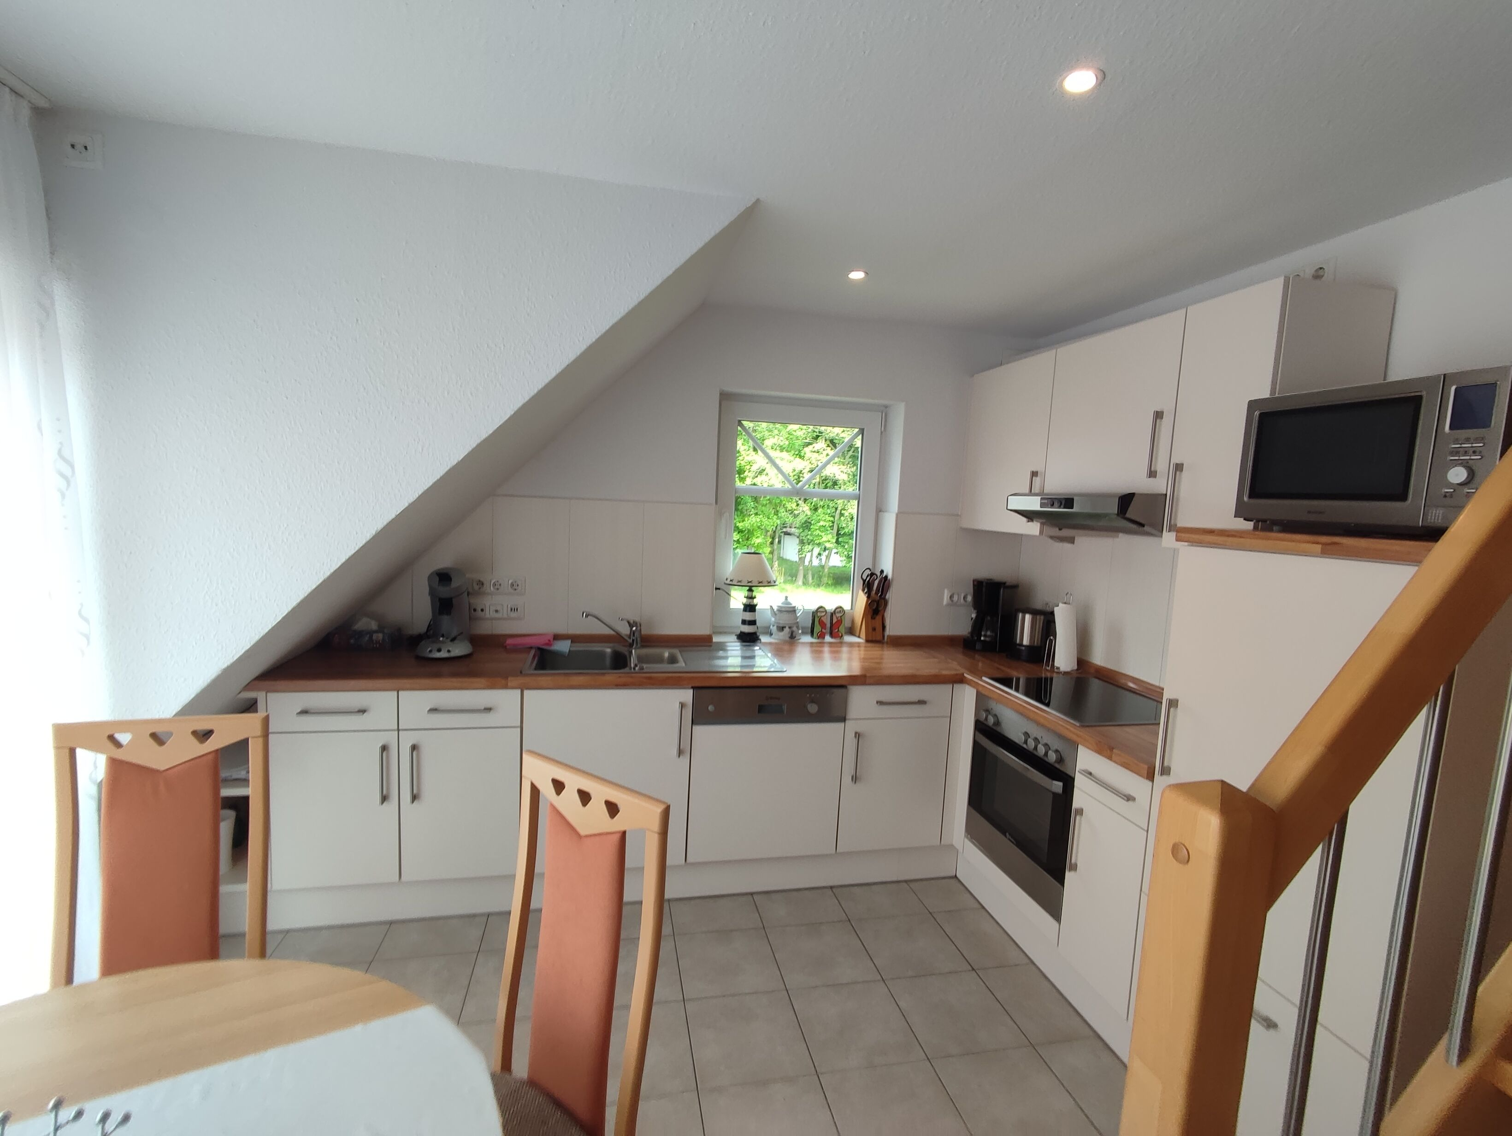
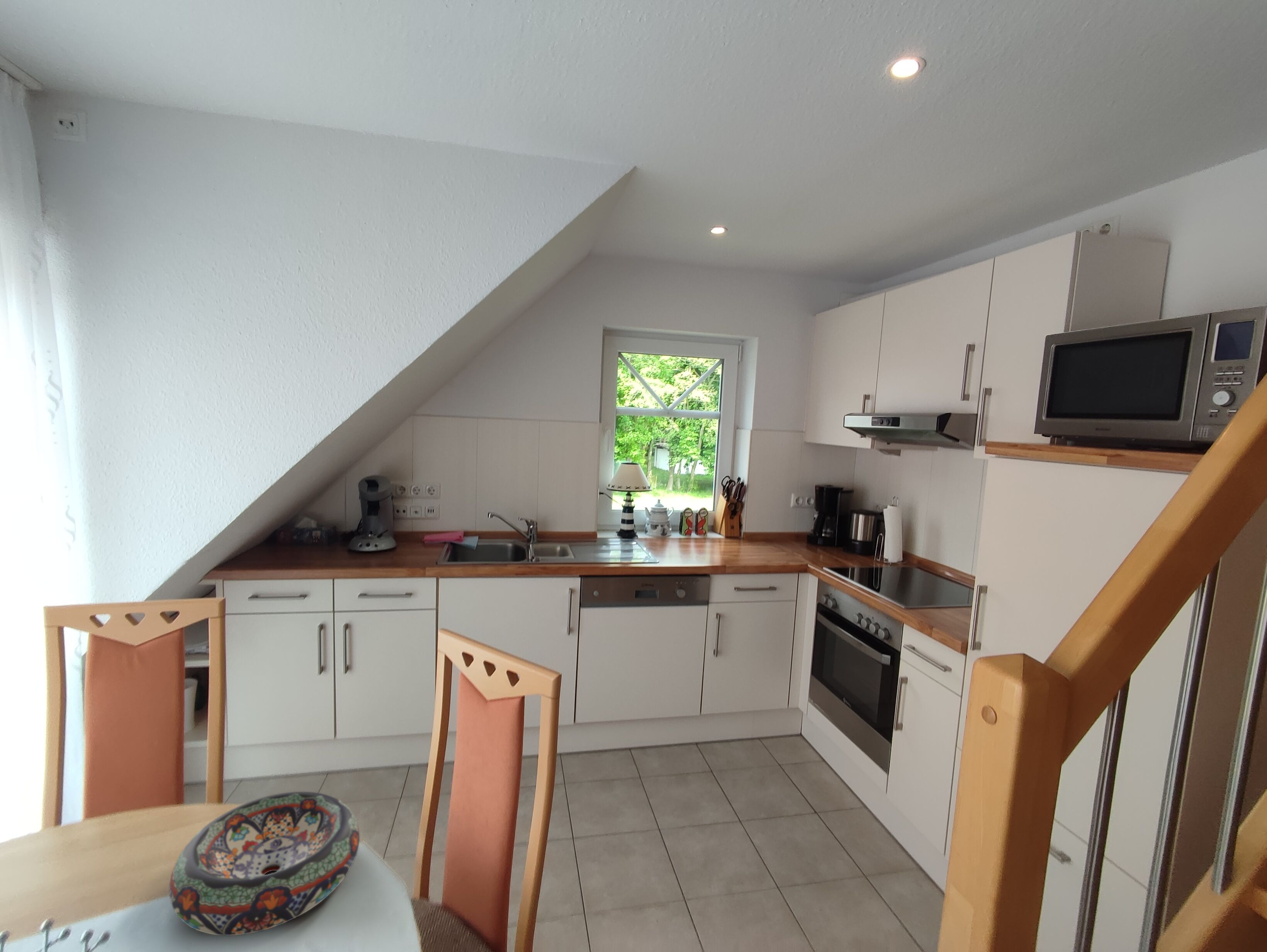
+ decorative bowl (271, 857)
